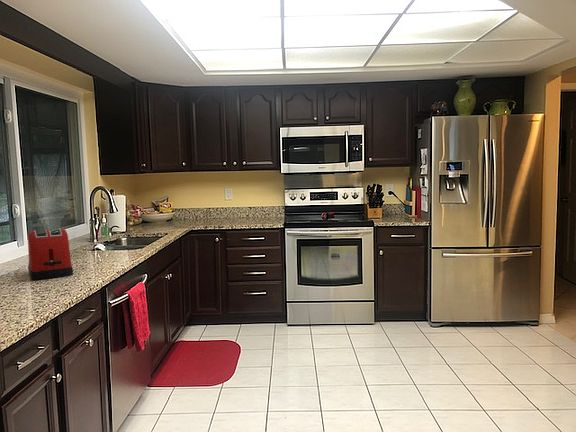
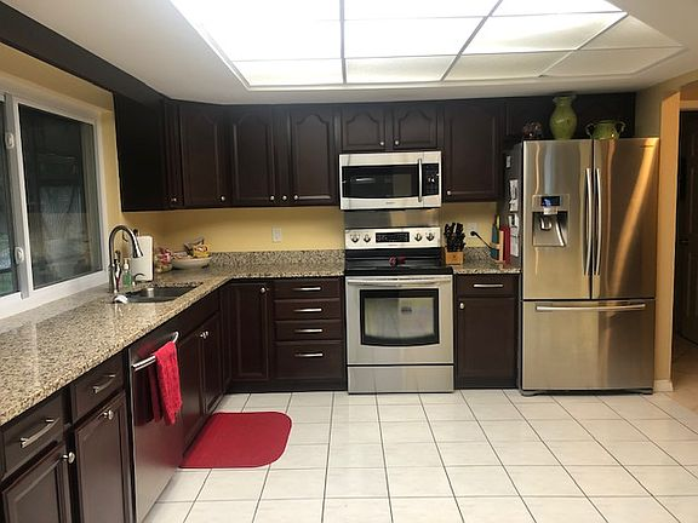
- toaster (48, 251)
